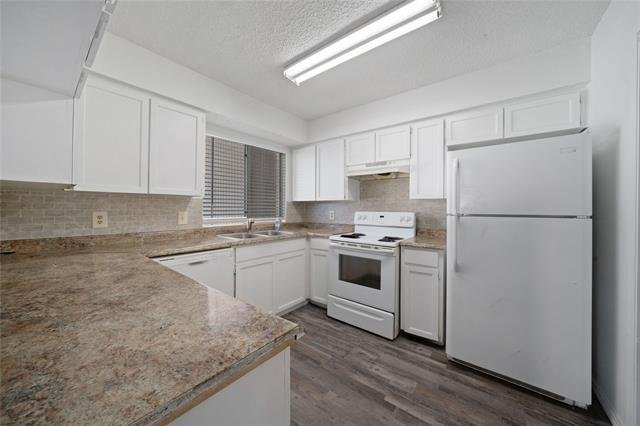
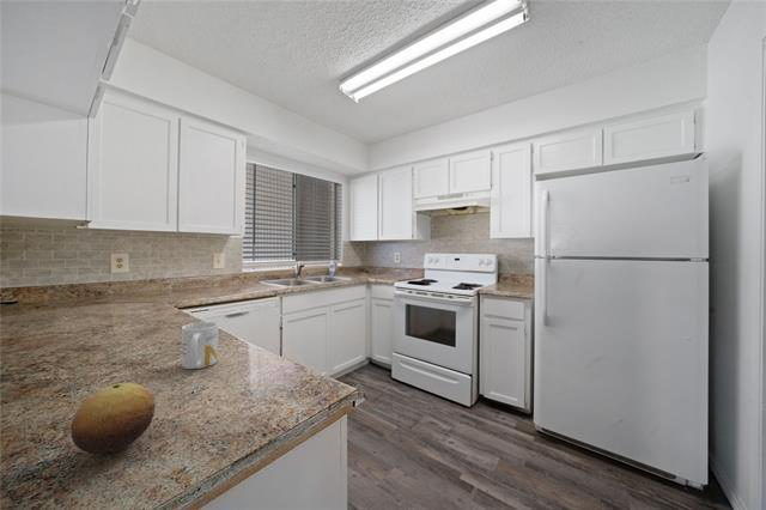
+ mug (201, 345)
+ fruit (115, 415)
